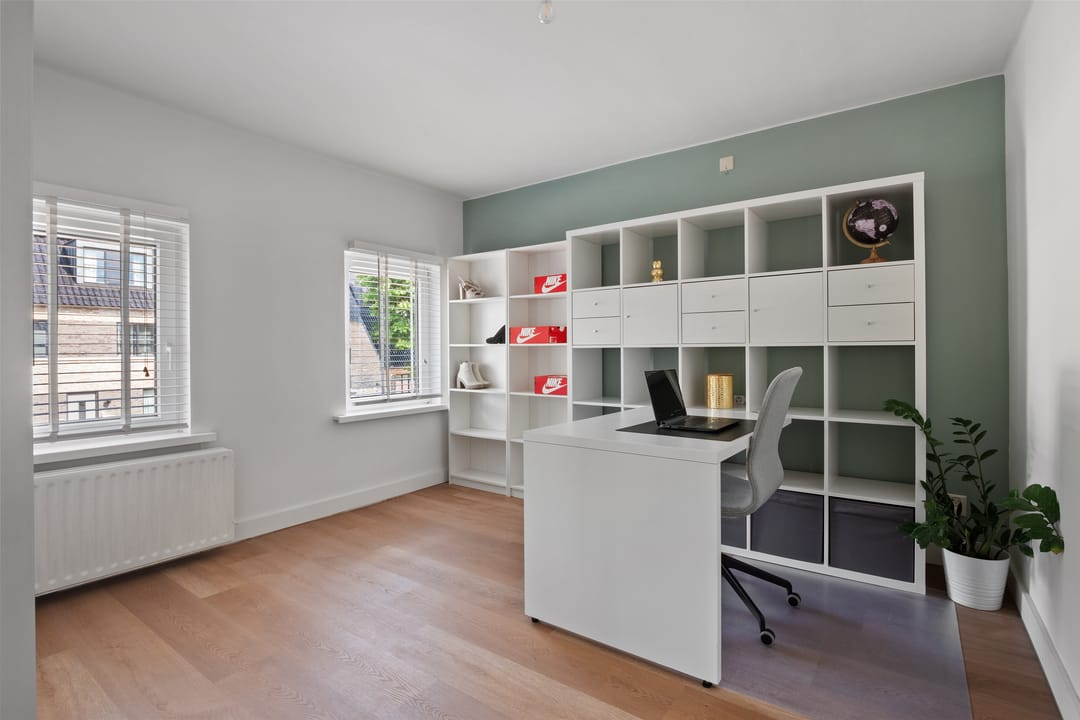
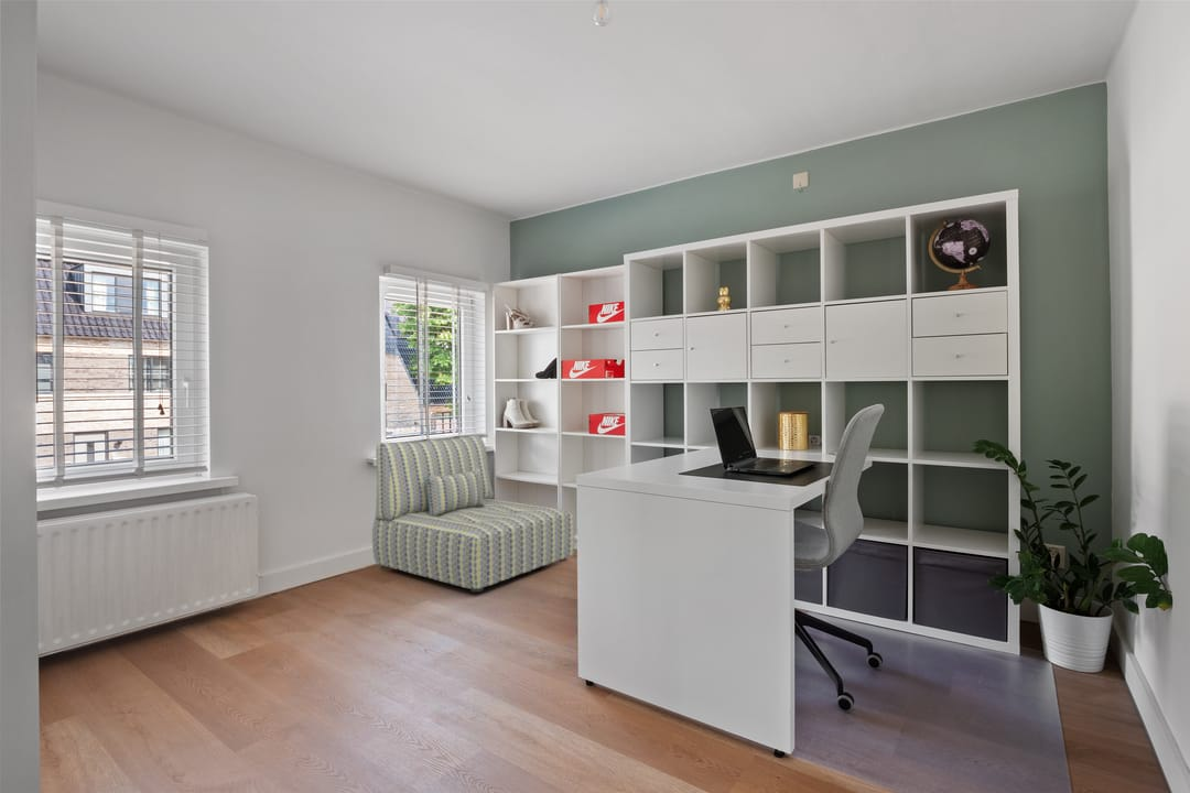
+ sofa (474, 501)
